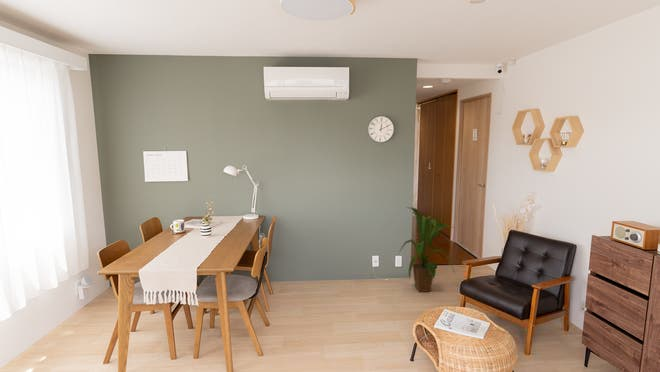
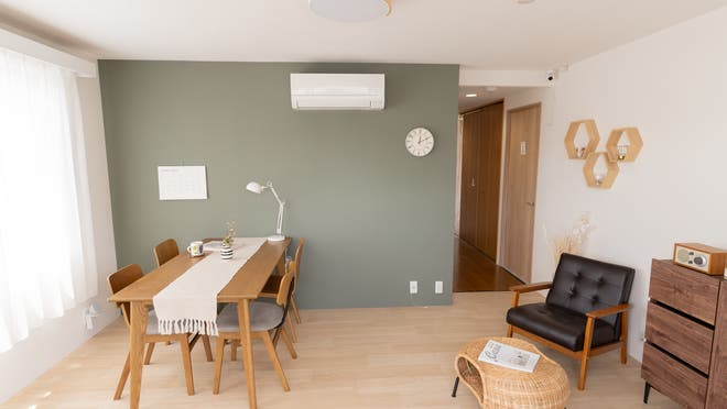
- house plant (429, 248)
